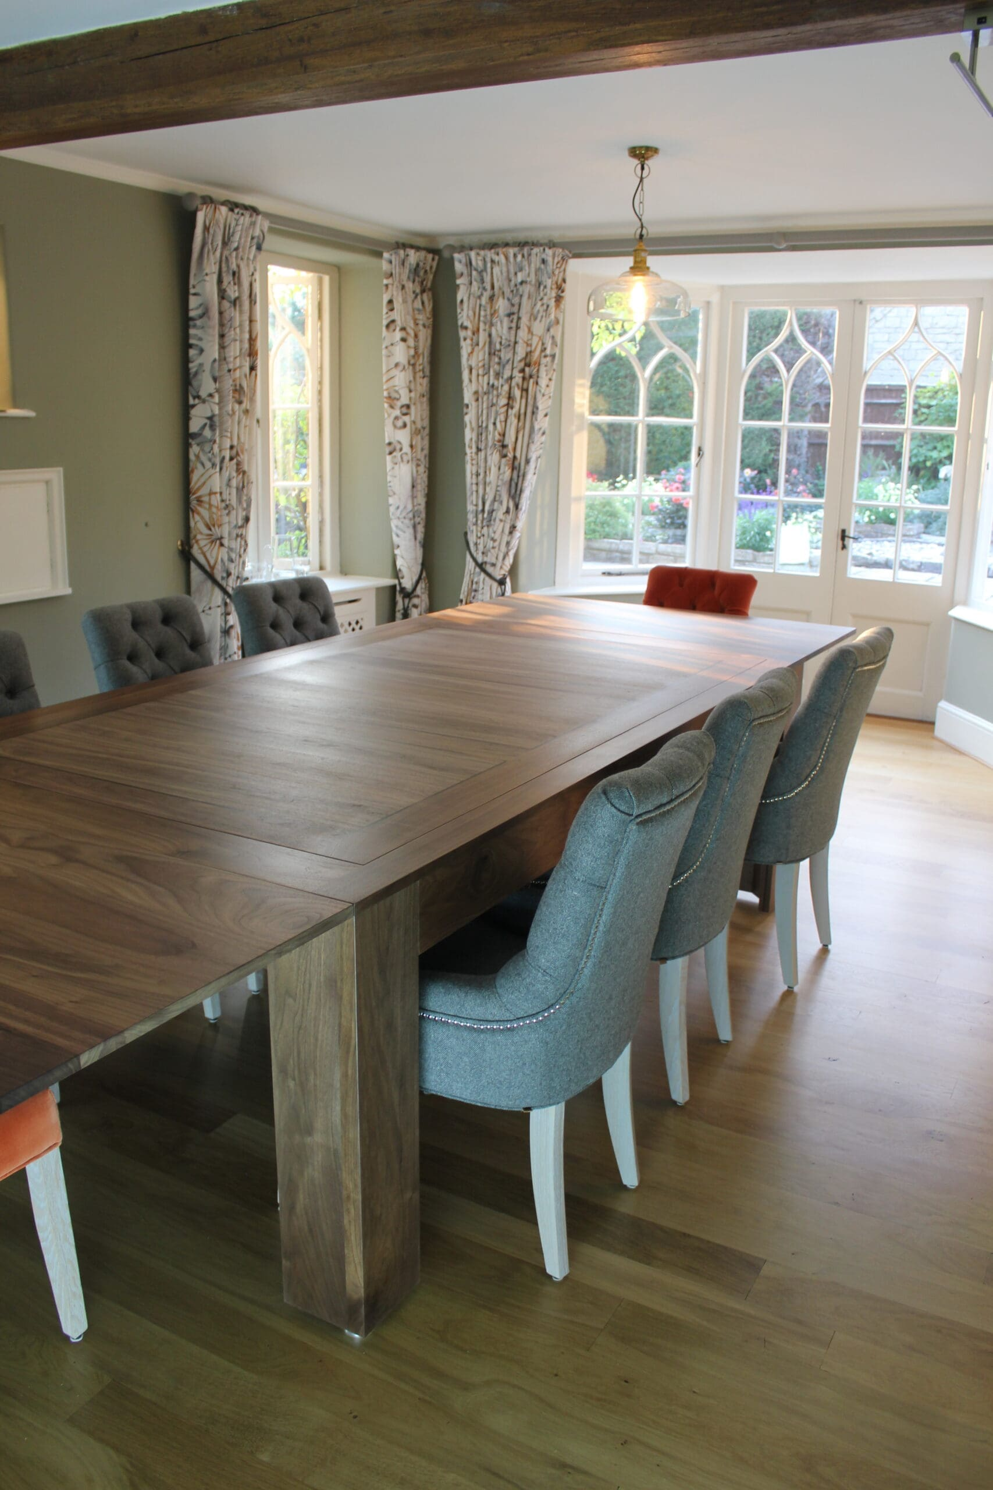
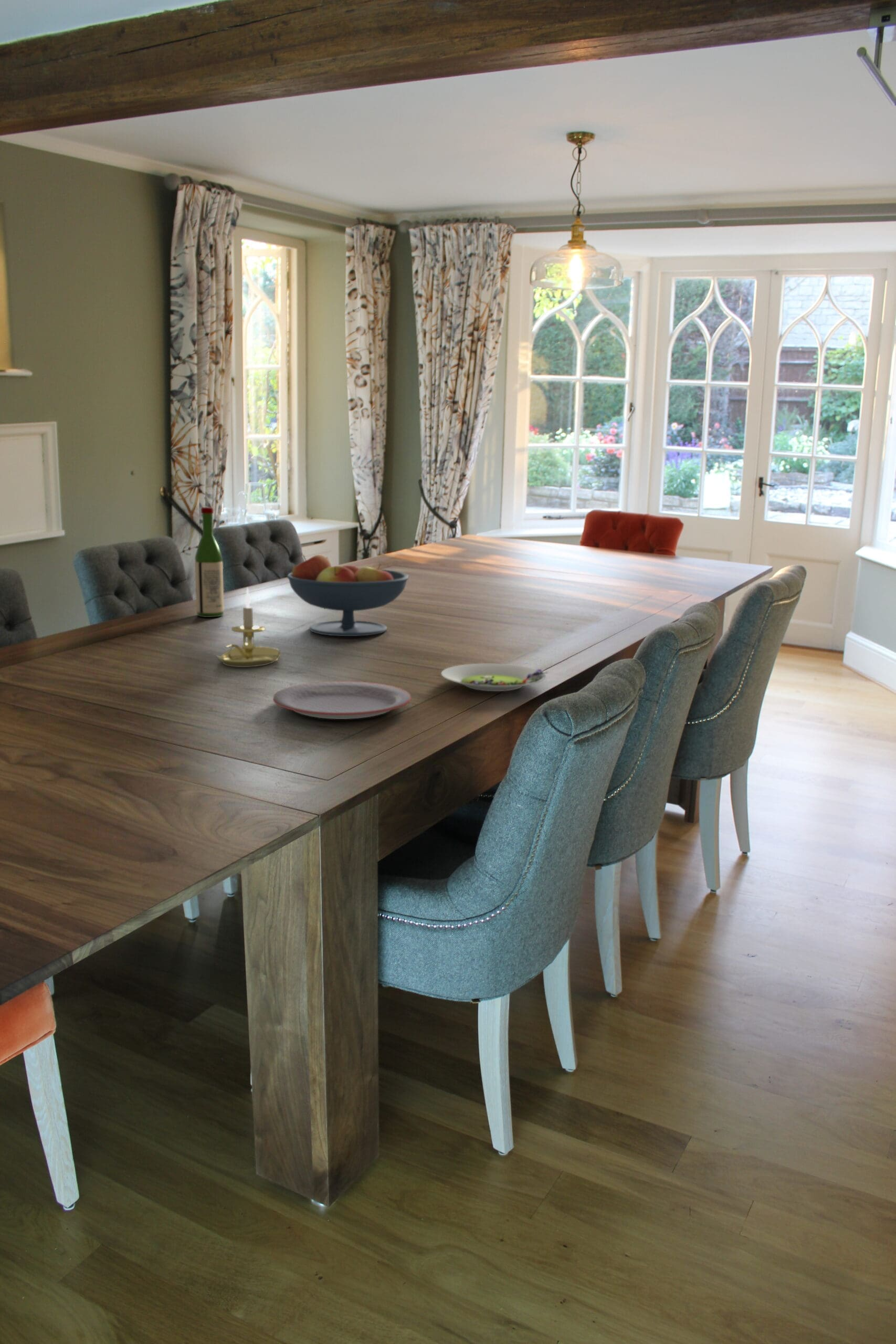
+ wine bottle (208, 562)
+ salad plate (493, 677)
+ fruit bowl (348, 593)
+ plate (342, 701)
+ candle holder (246, 625)
